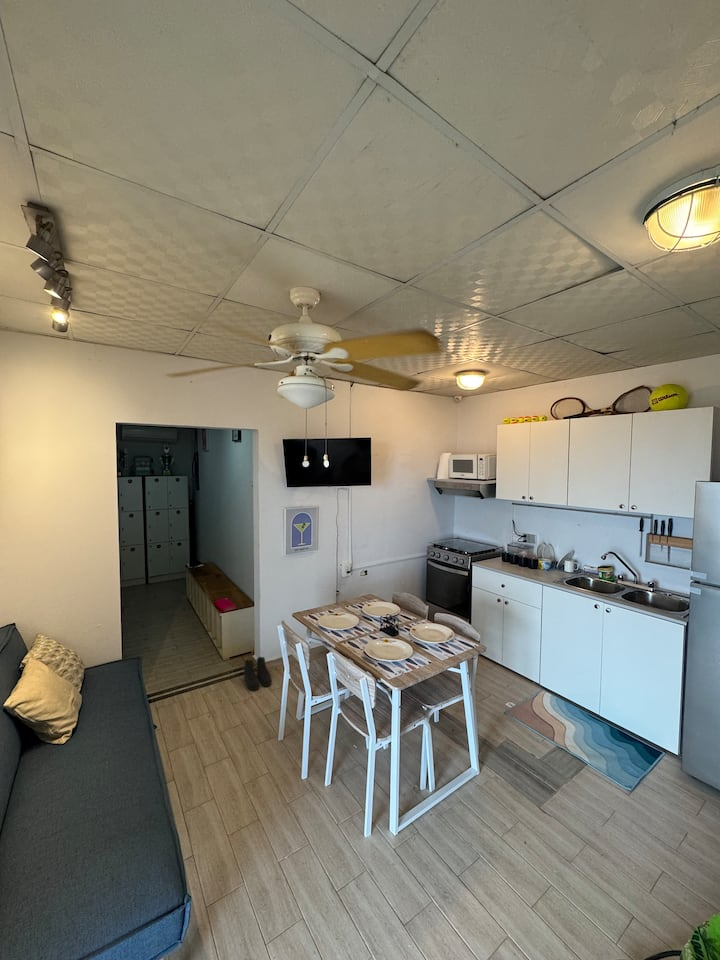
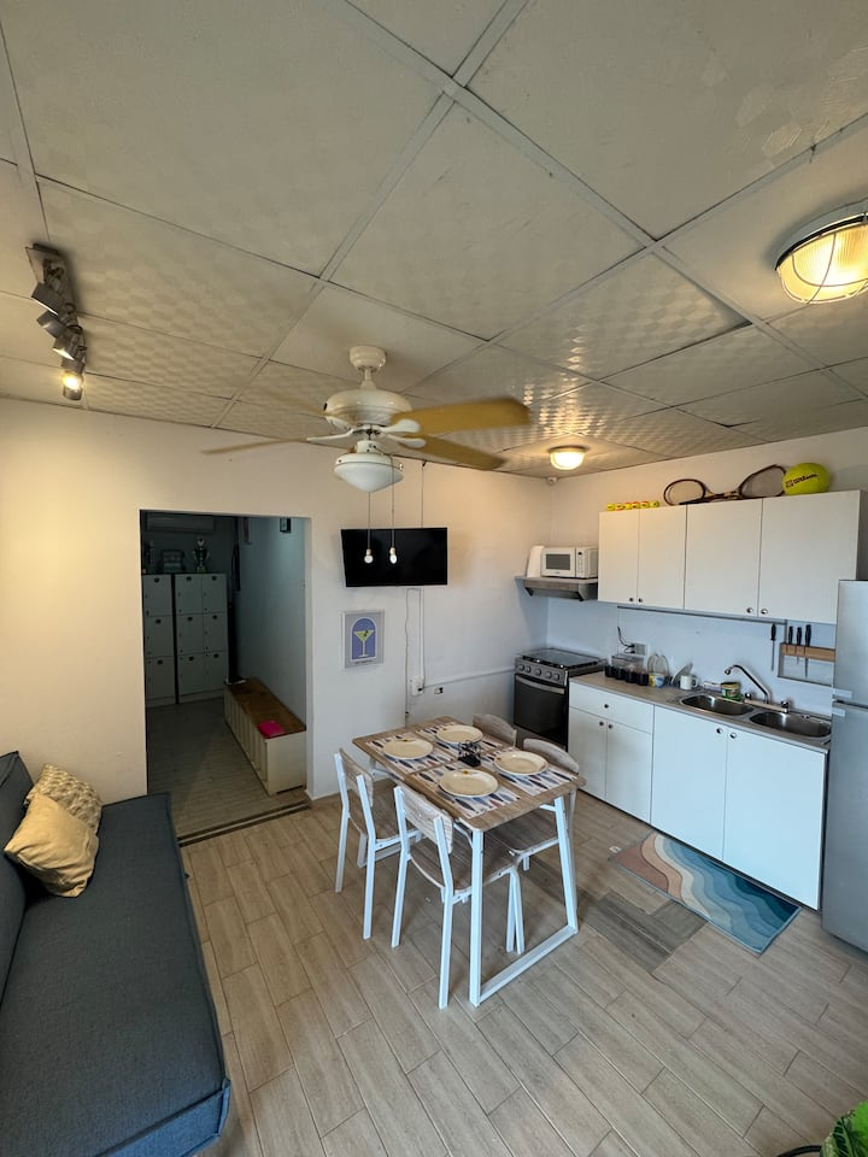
- boots (257, 671)
